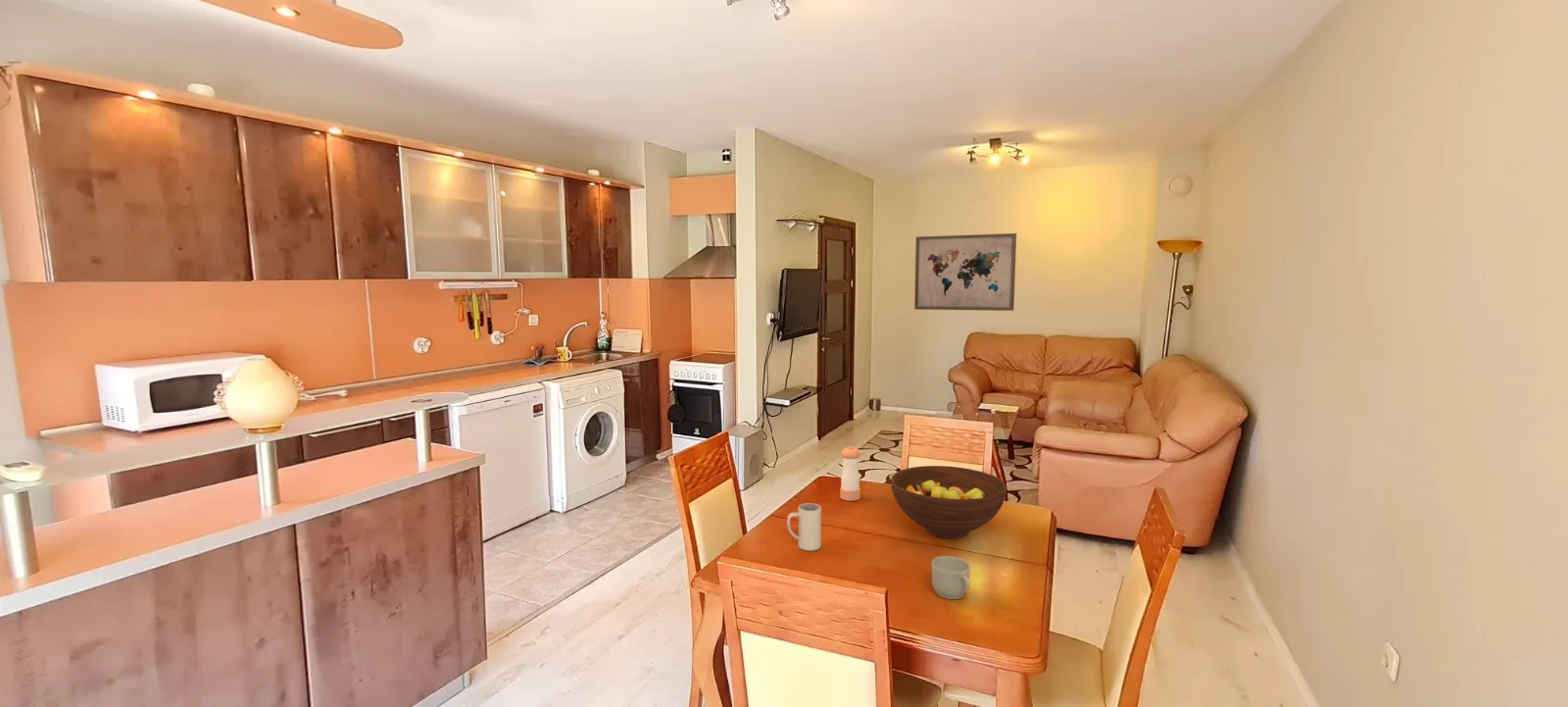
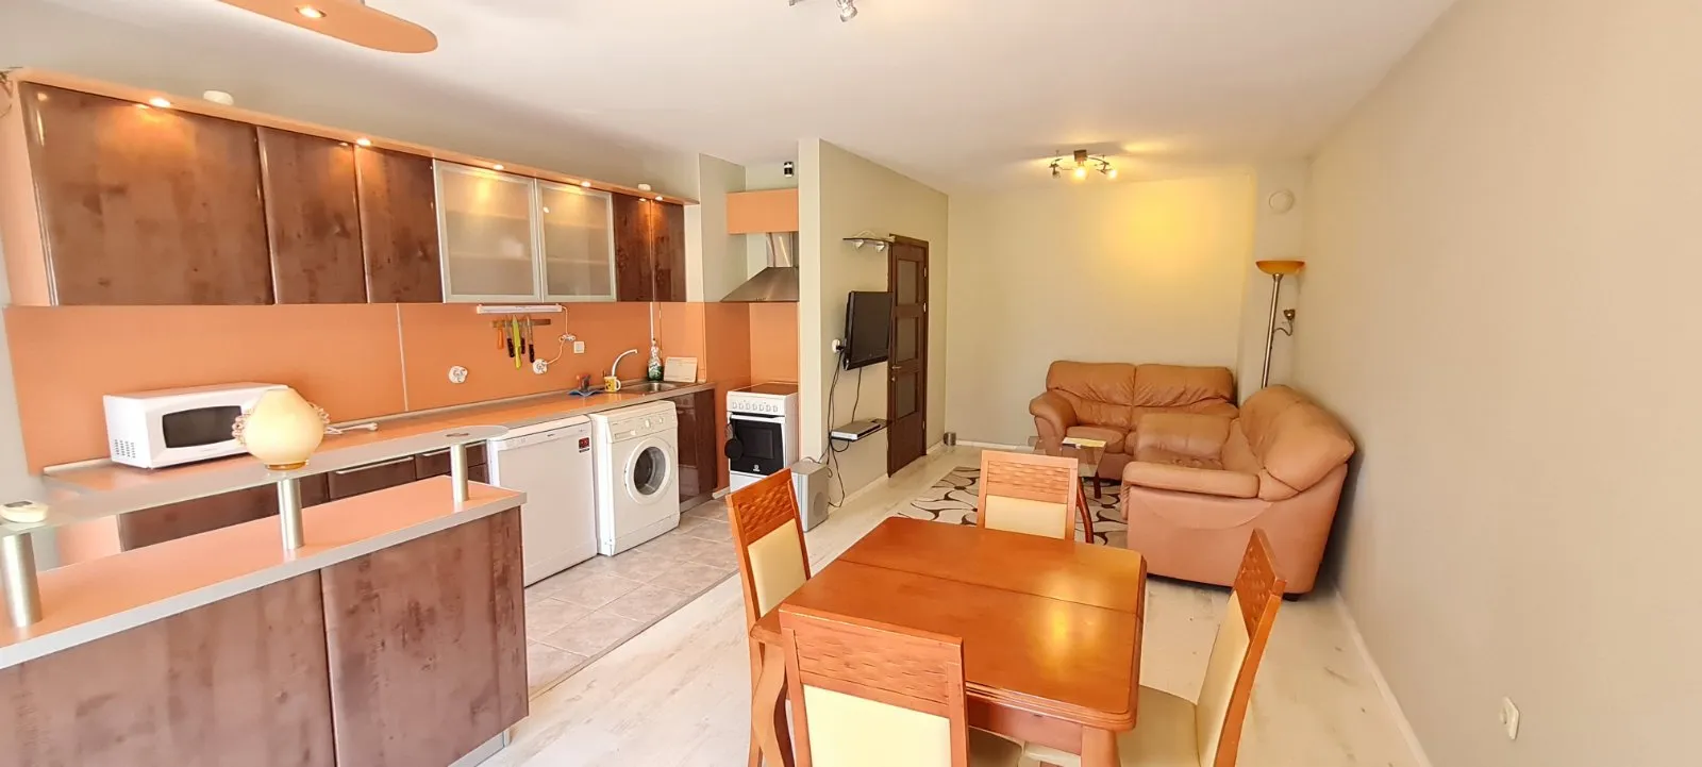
- mug (804, 527)
- fruit bowl (947, 506)
- pepper shaker (850, 472)
- wall art (963, 273)
- mug (953, 581)
